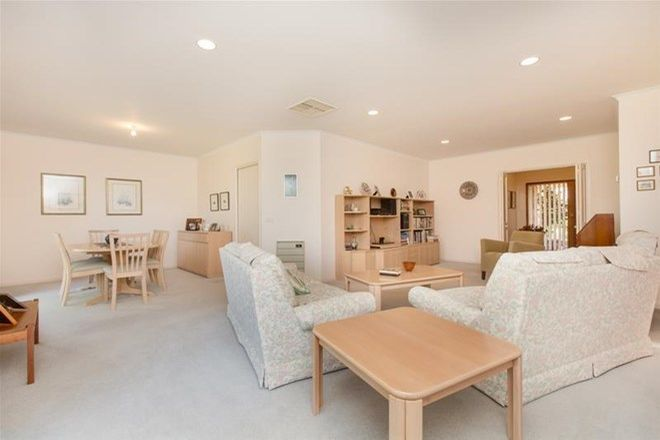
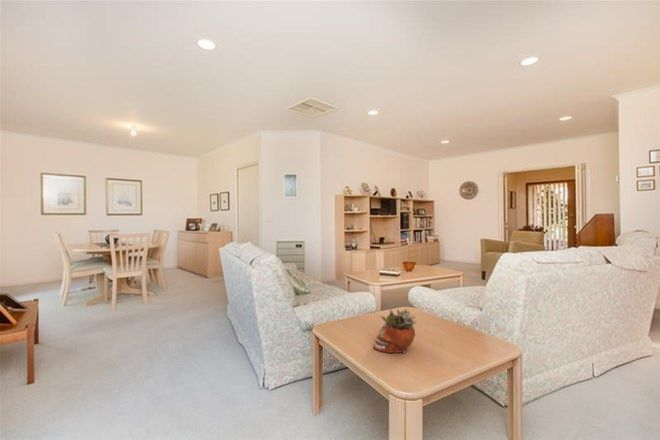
+ succulent planter (394, 329)
